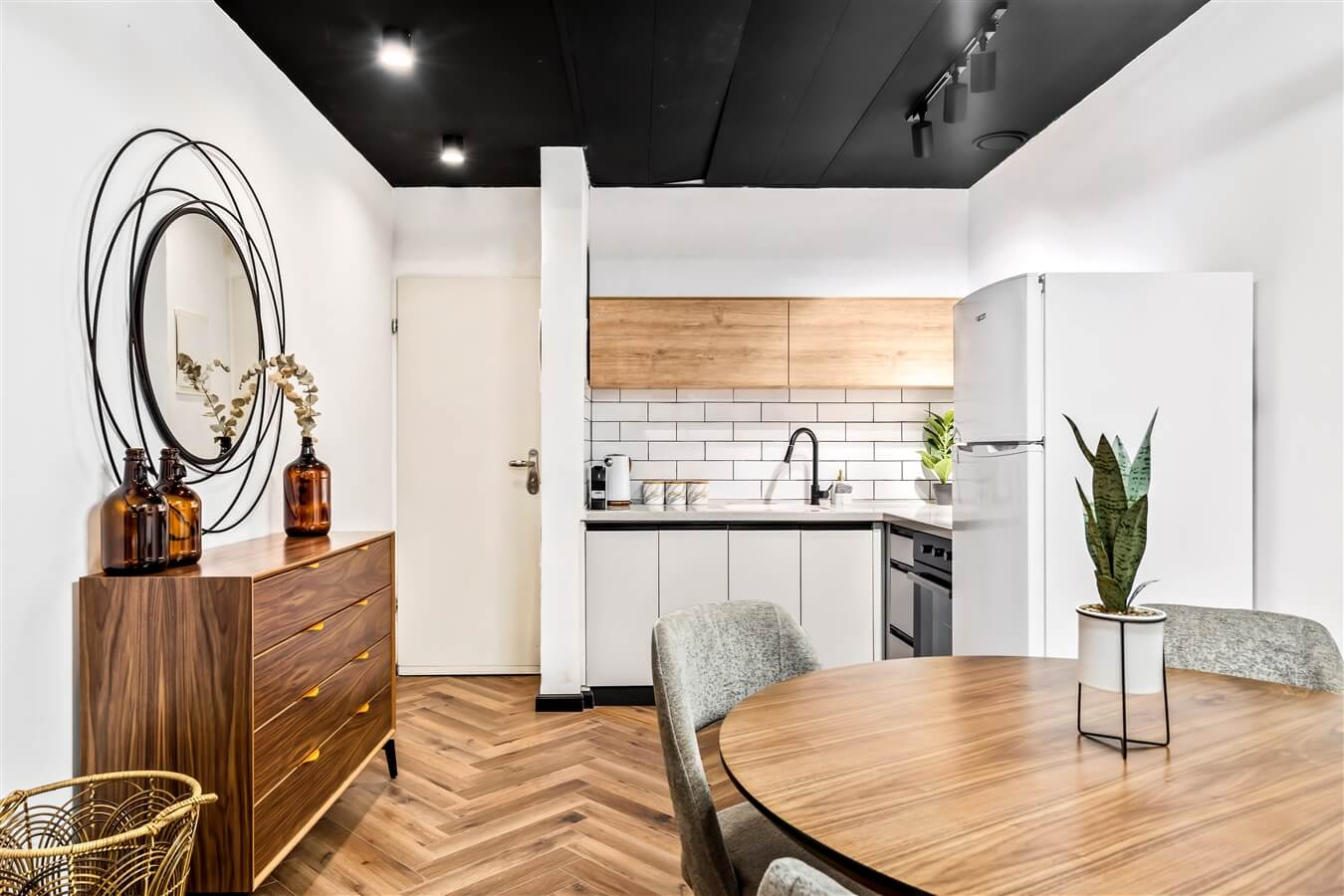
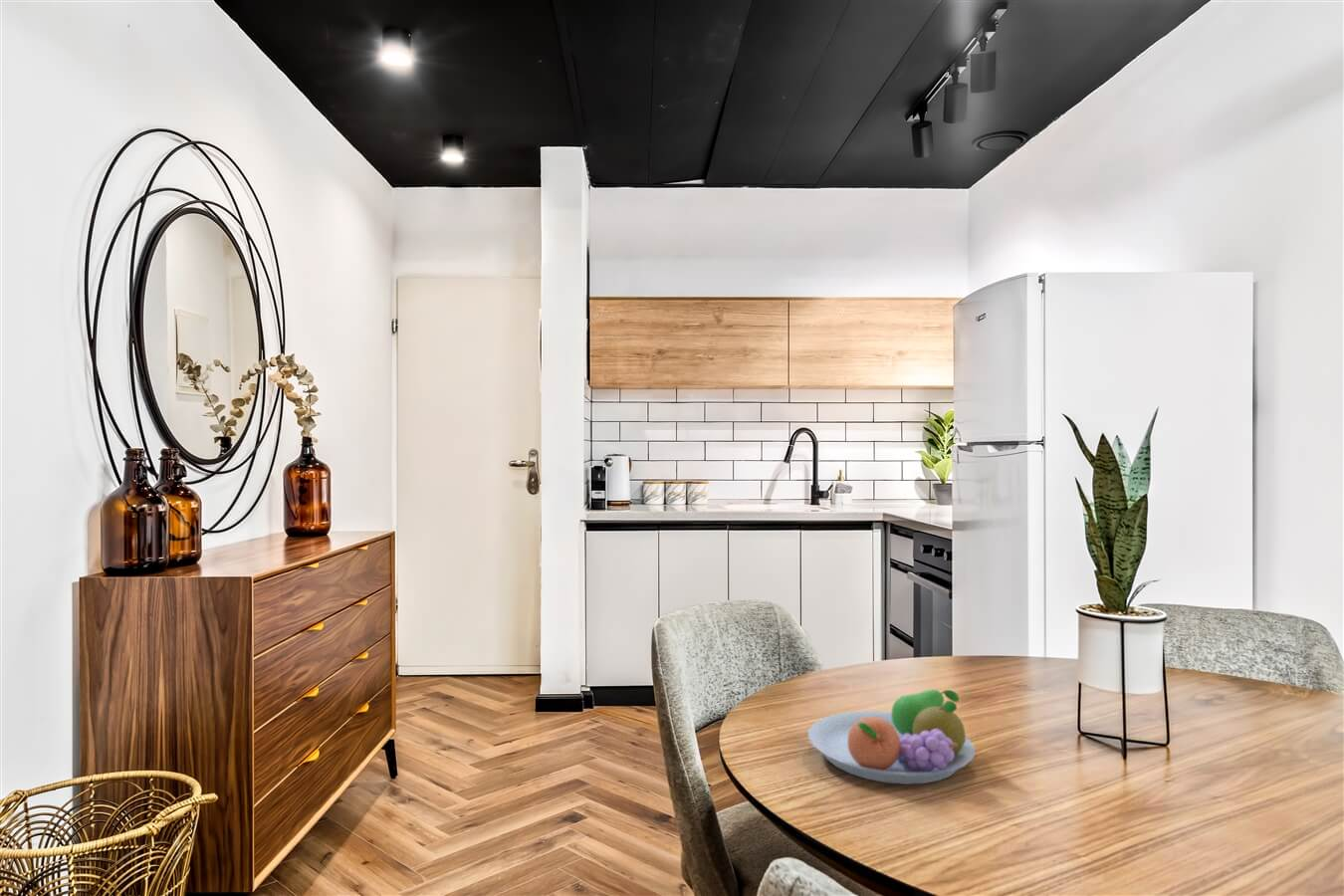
+ fruit bowl (895, 723)
